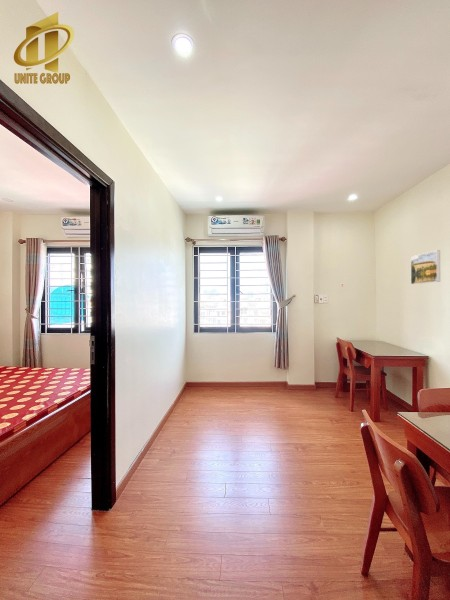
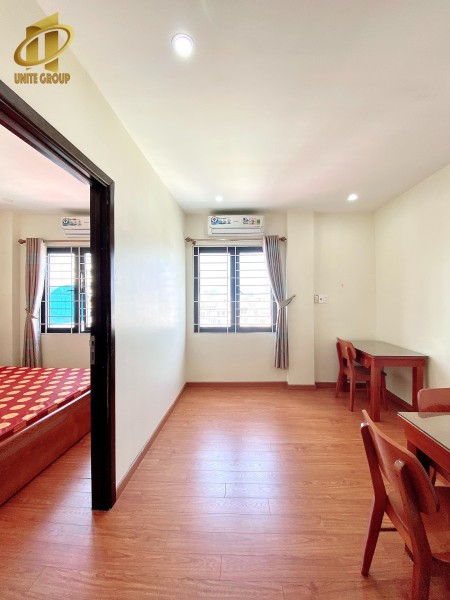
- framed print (424, 268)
